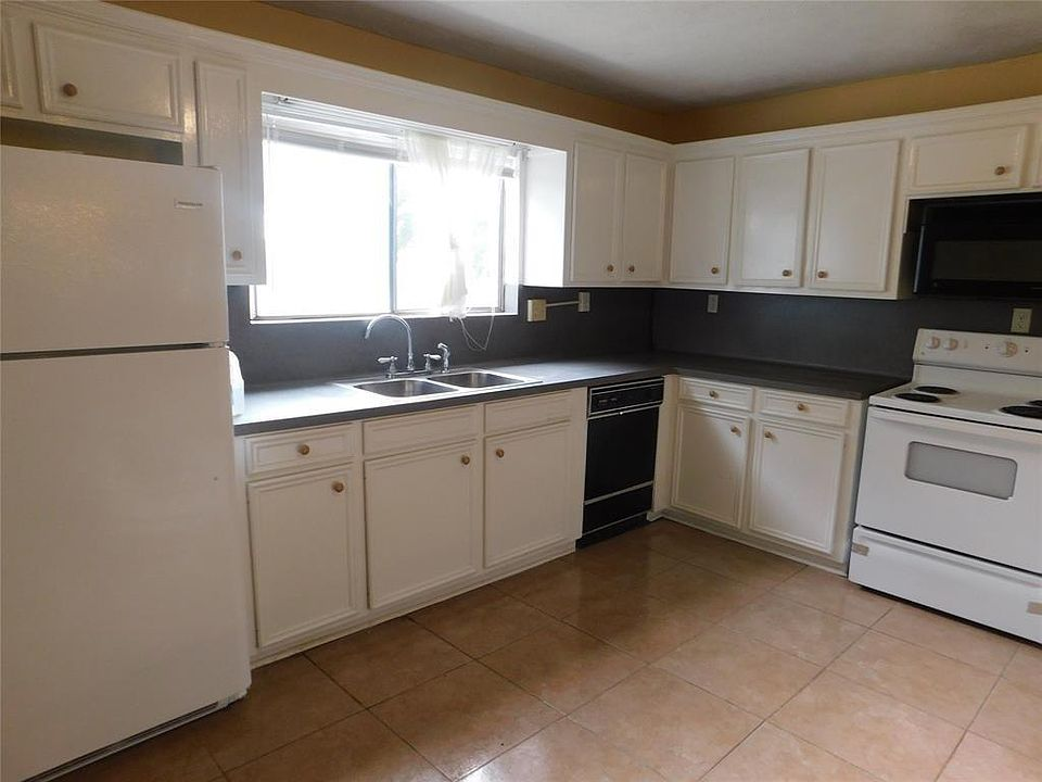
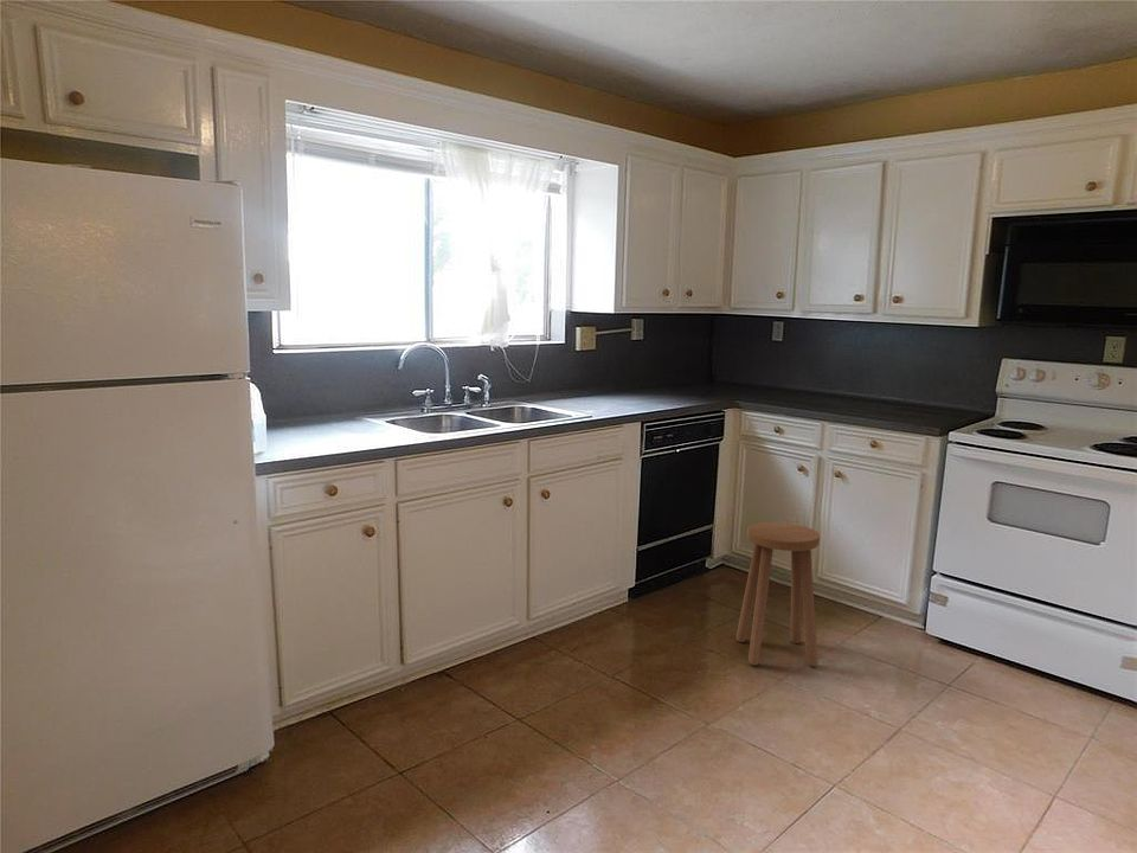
+ stool (767, 589)
